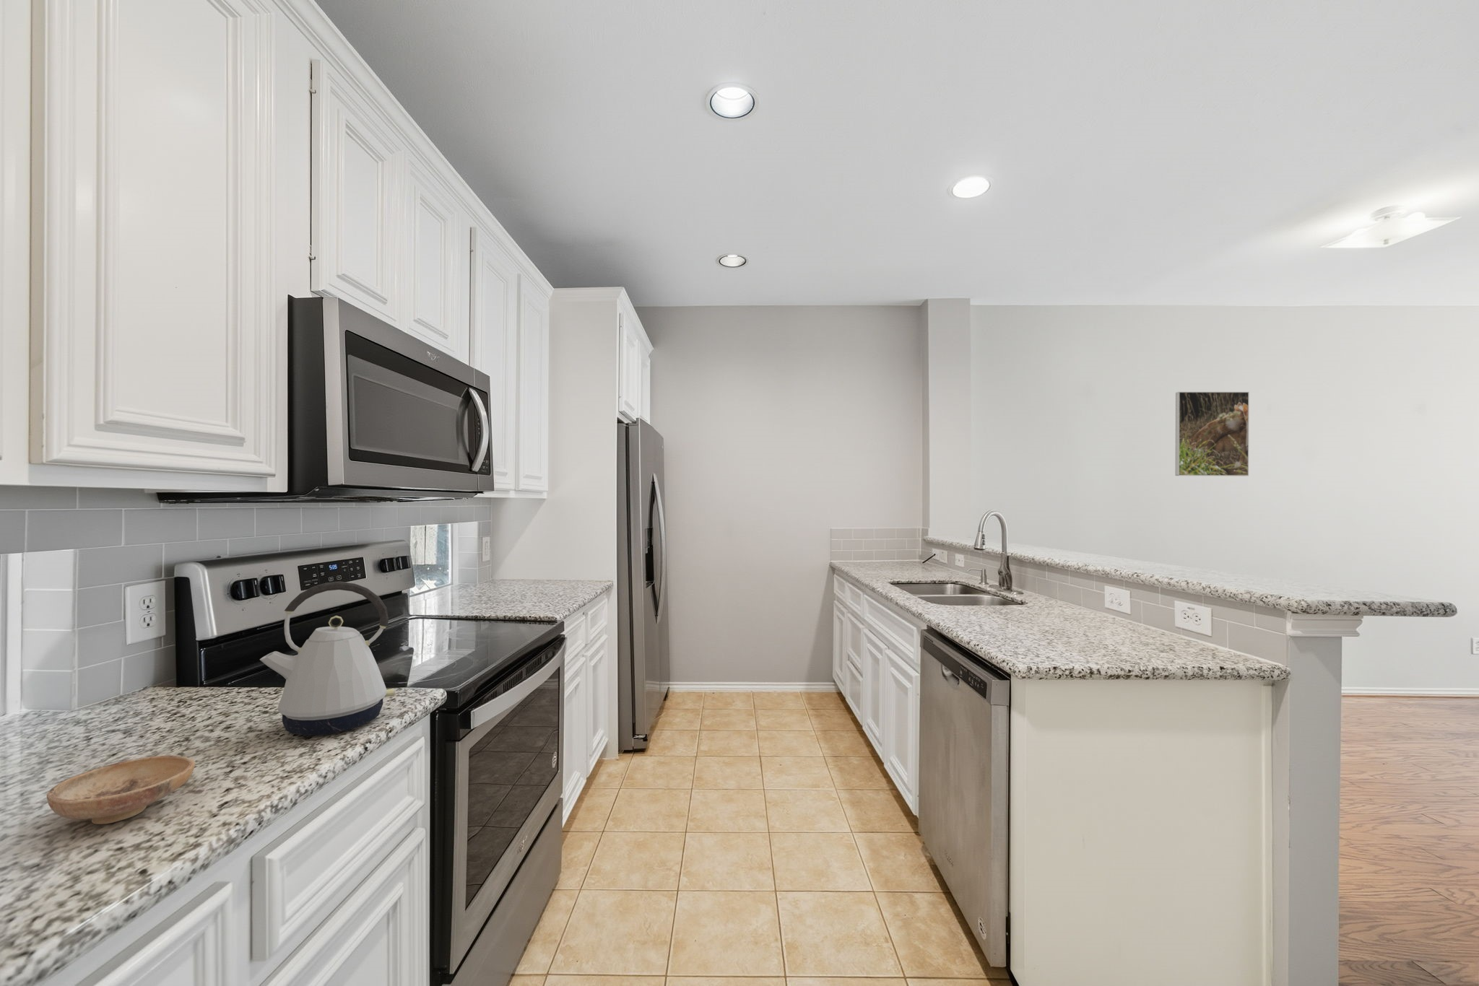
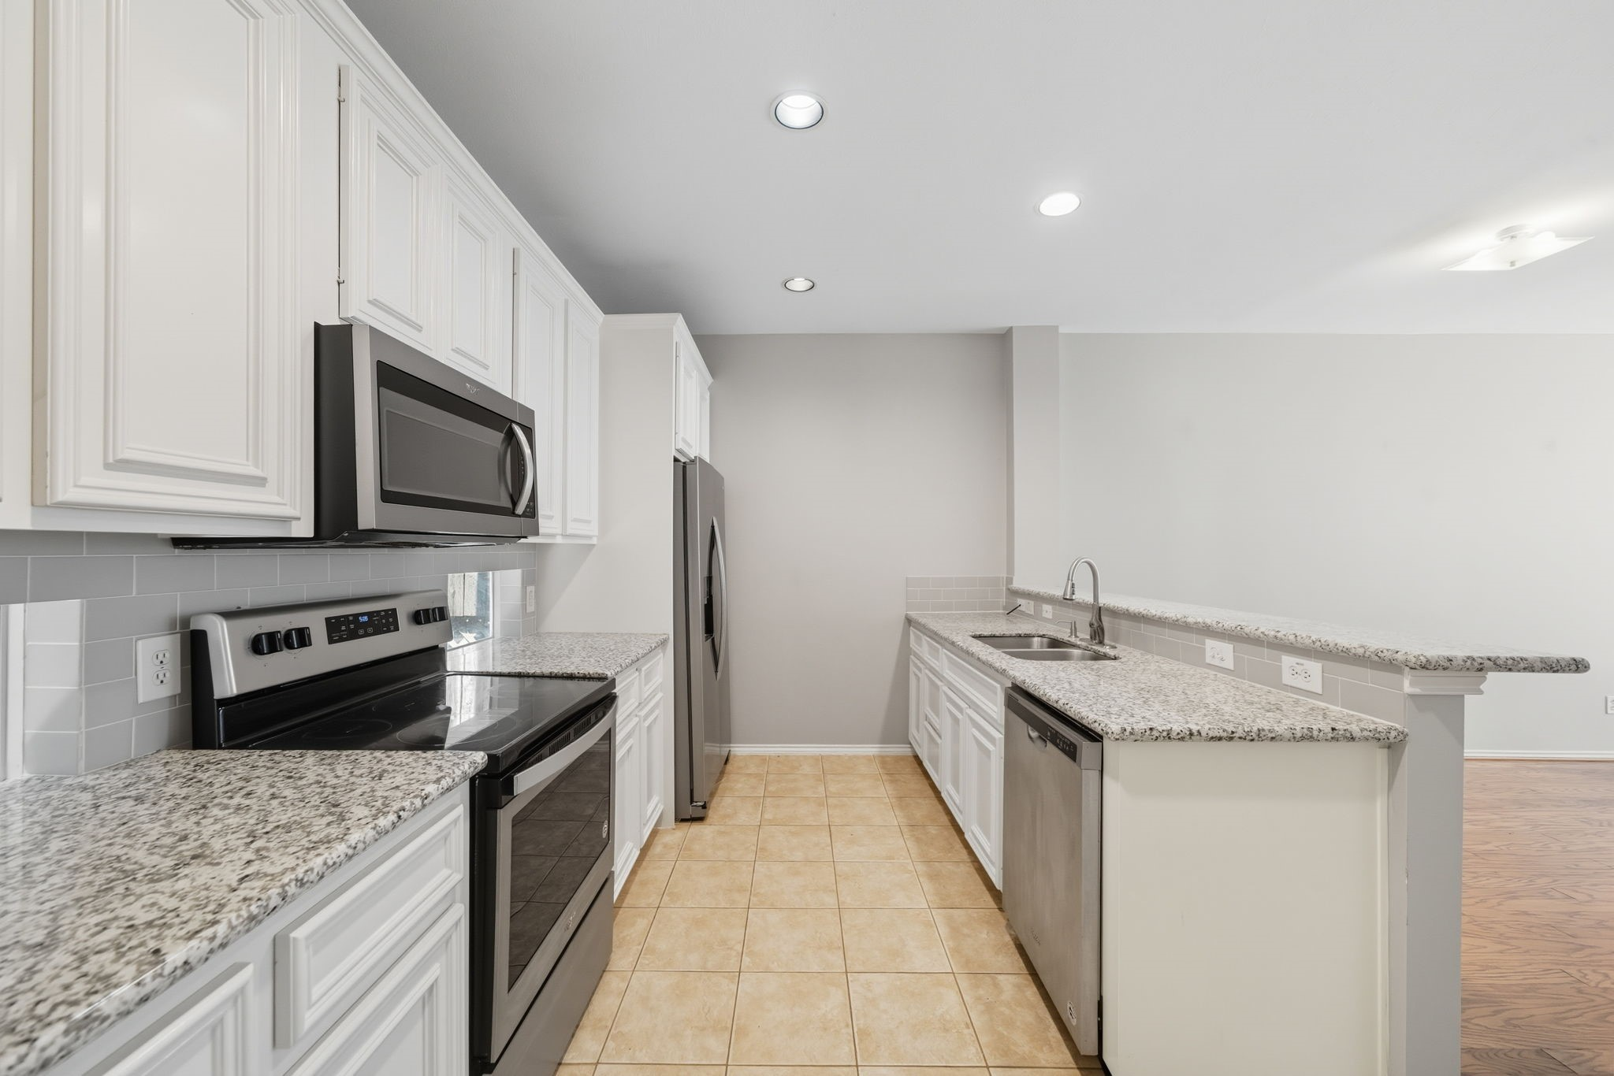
- bowl (125, 793)
- kettle (331, 653)
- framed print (1212, 434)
